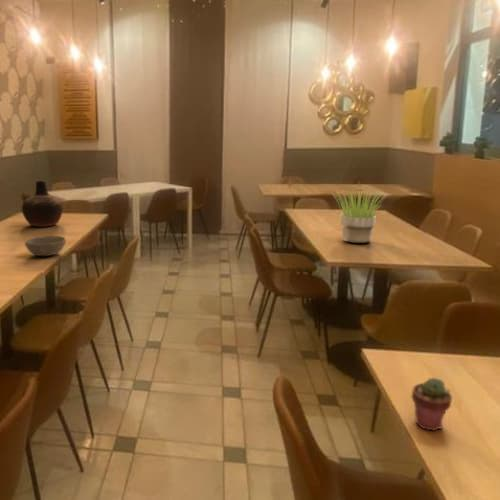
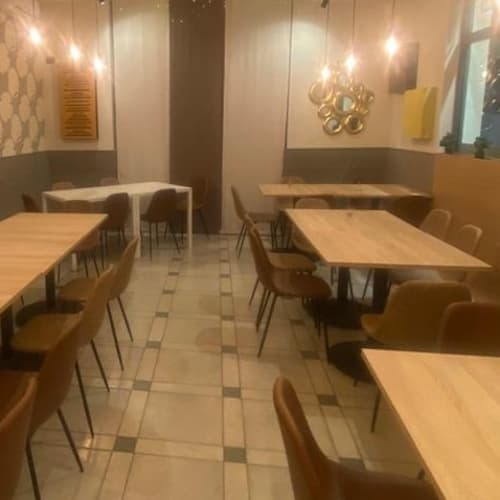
- potted plant (358, 217)
- potted succulent (431, 401)
- bowl (46, 246)
- vase (42, 203)
